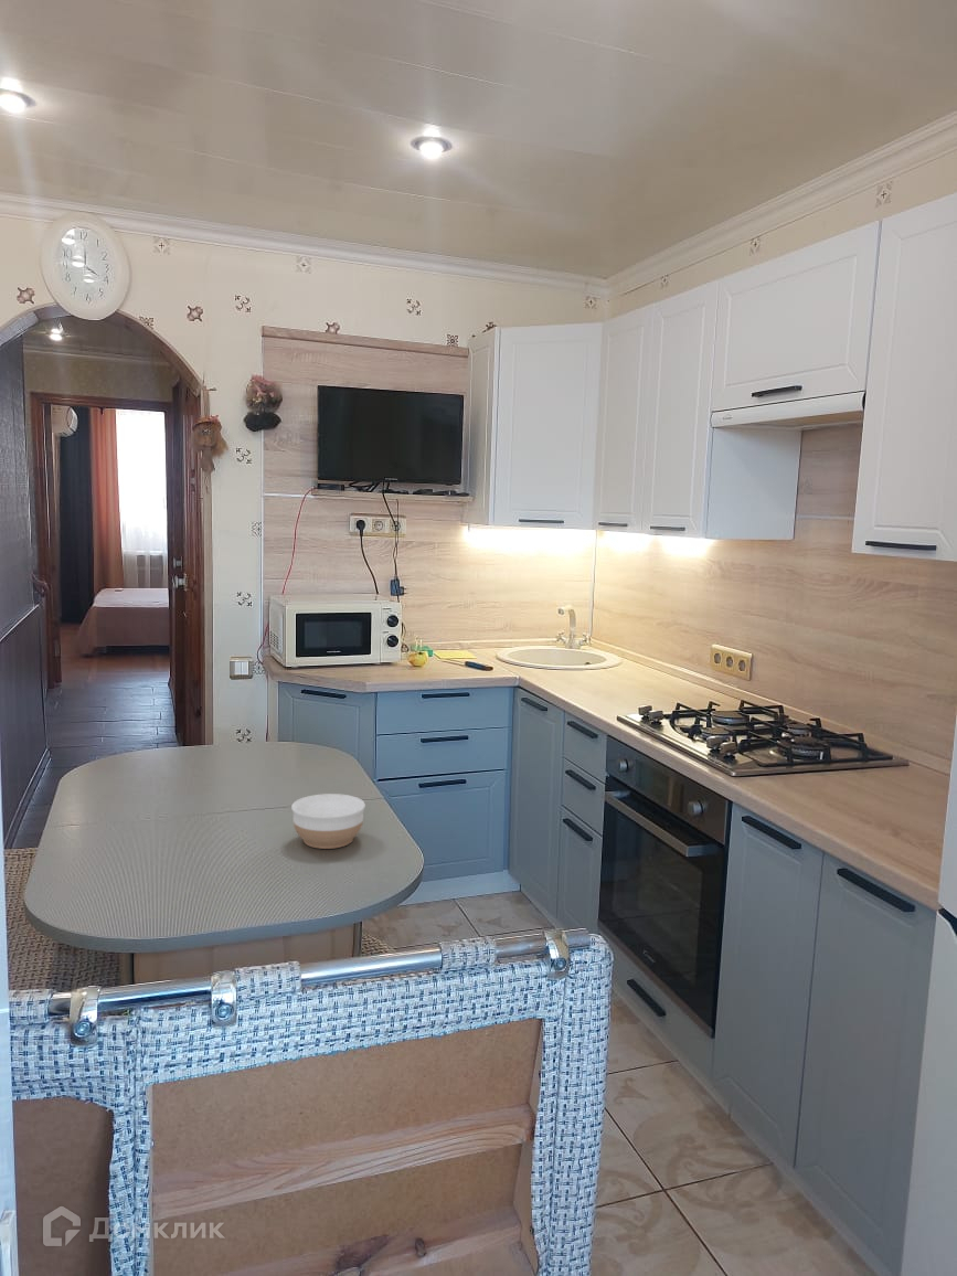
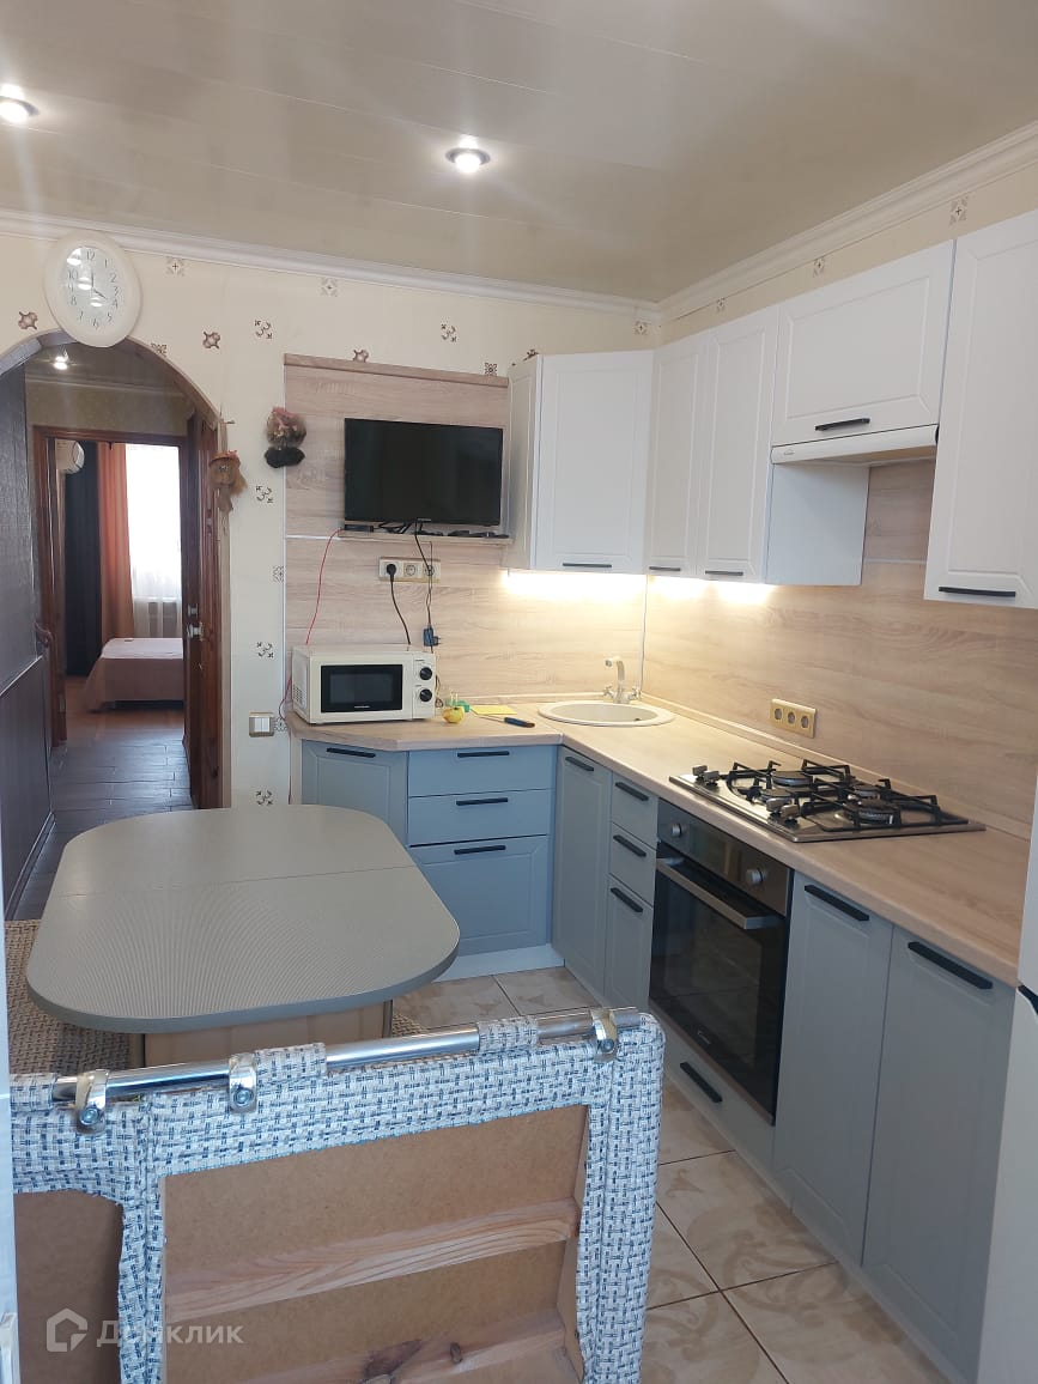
- bowl (328, 821)
